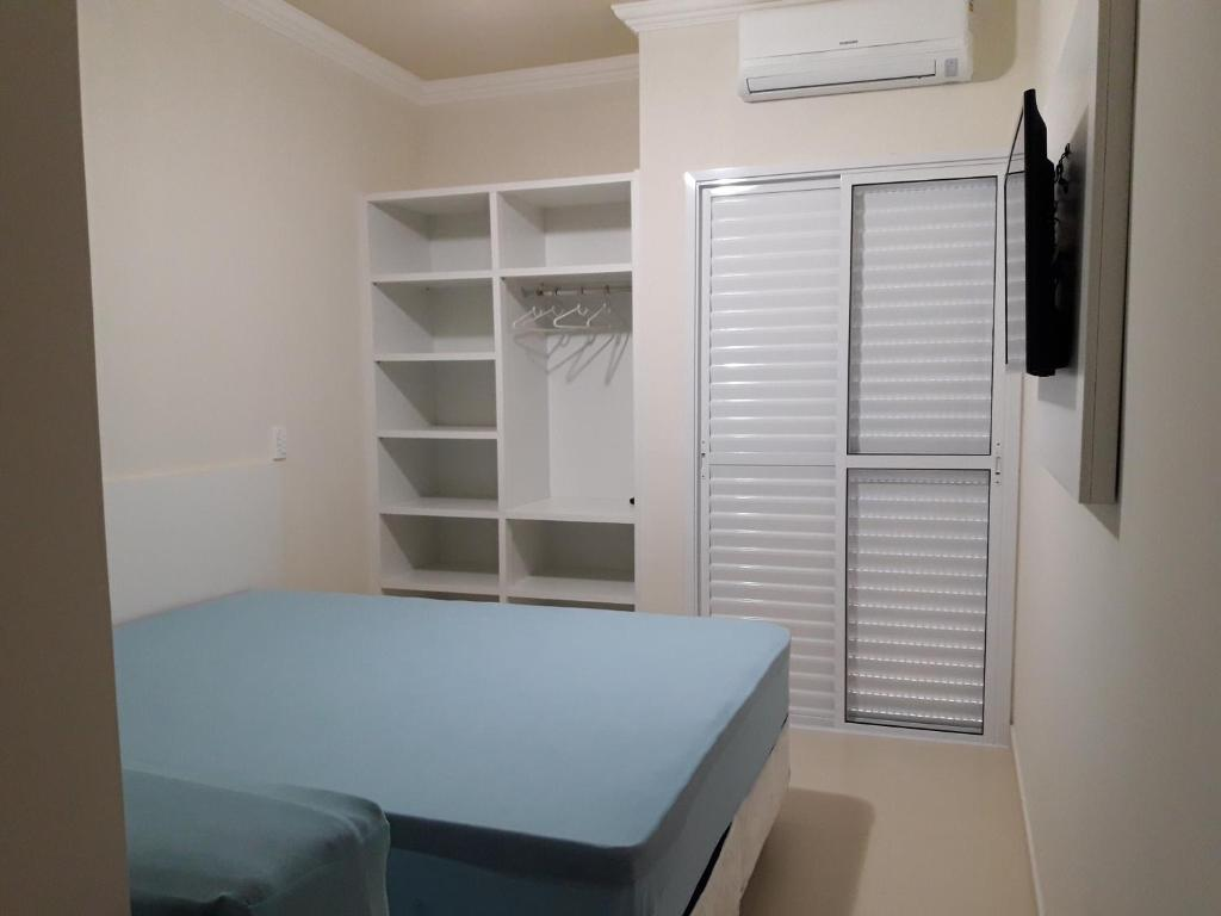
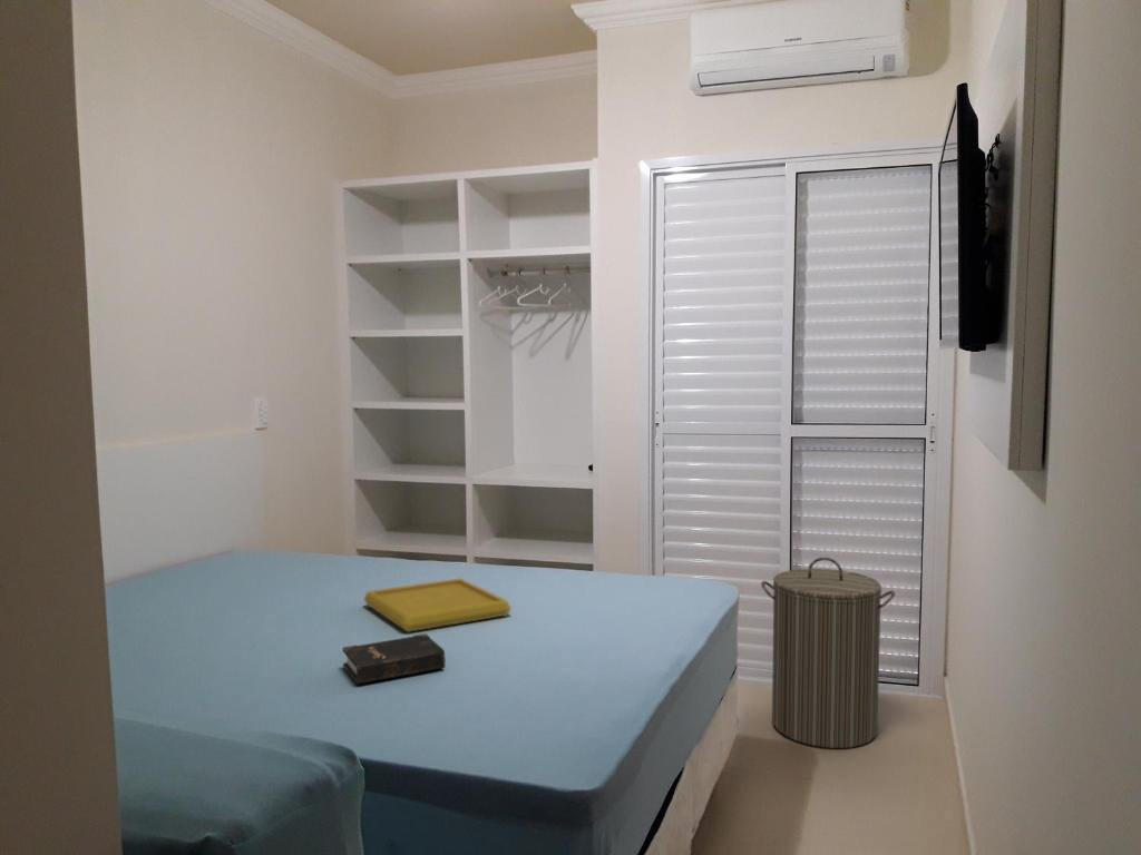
+ serving tray (436, 602)
+ hardback book (393, 658)
+ laundry hamper (825, 642)
